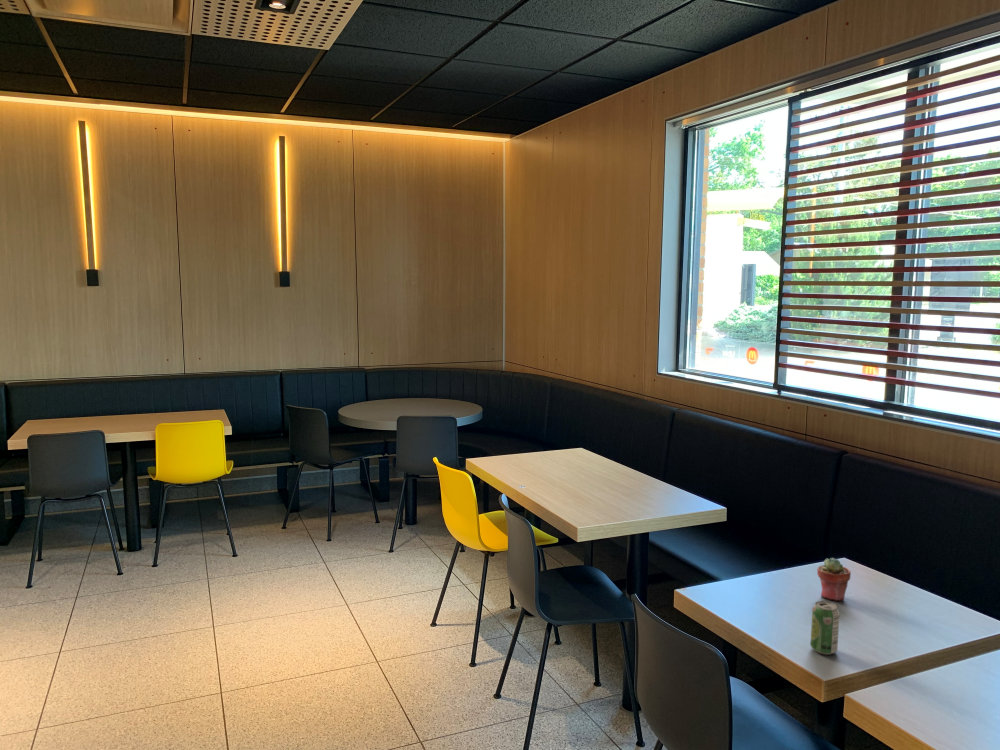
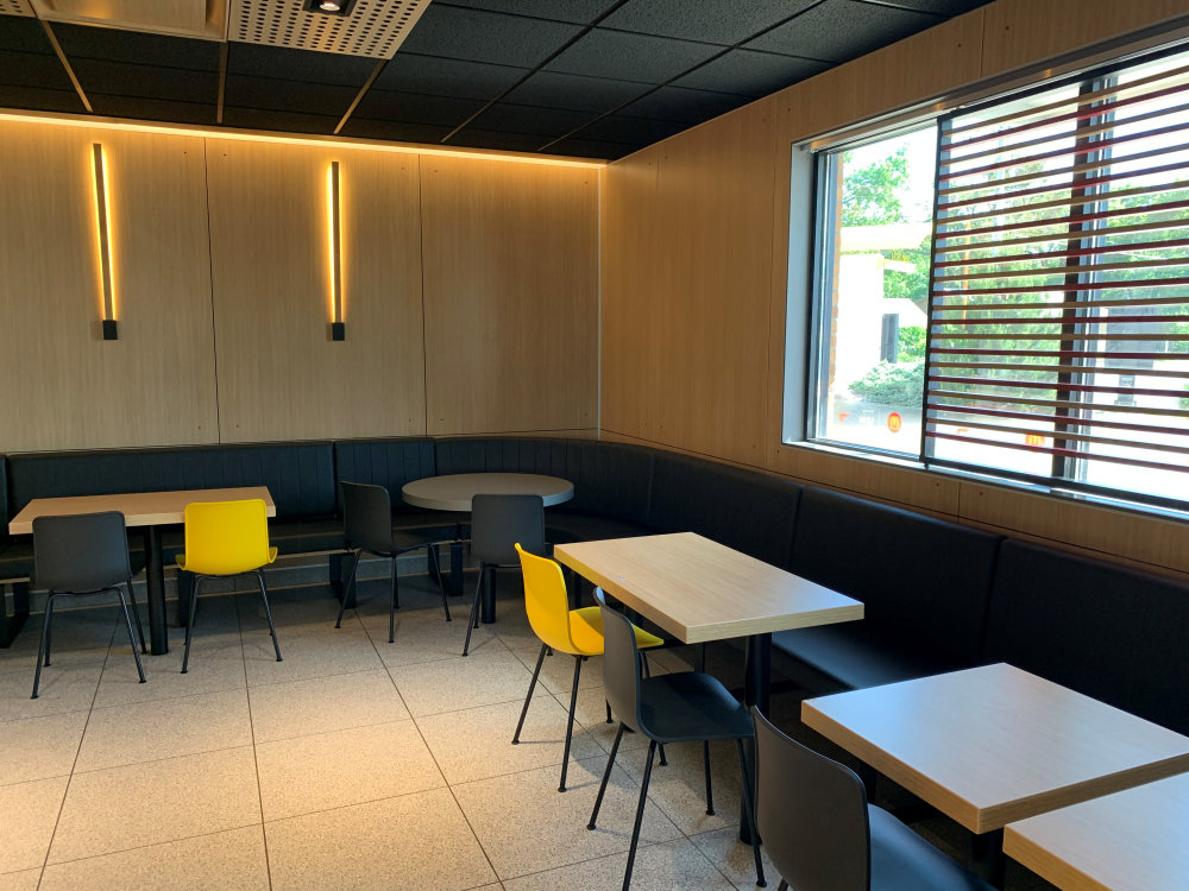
- potted succulent (833, 577)
- beverage can (824, 627)
